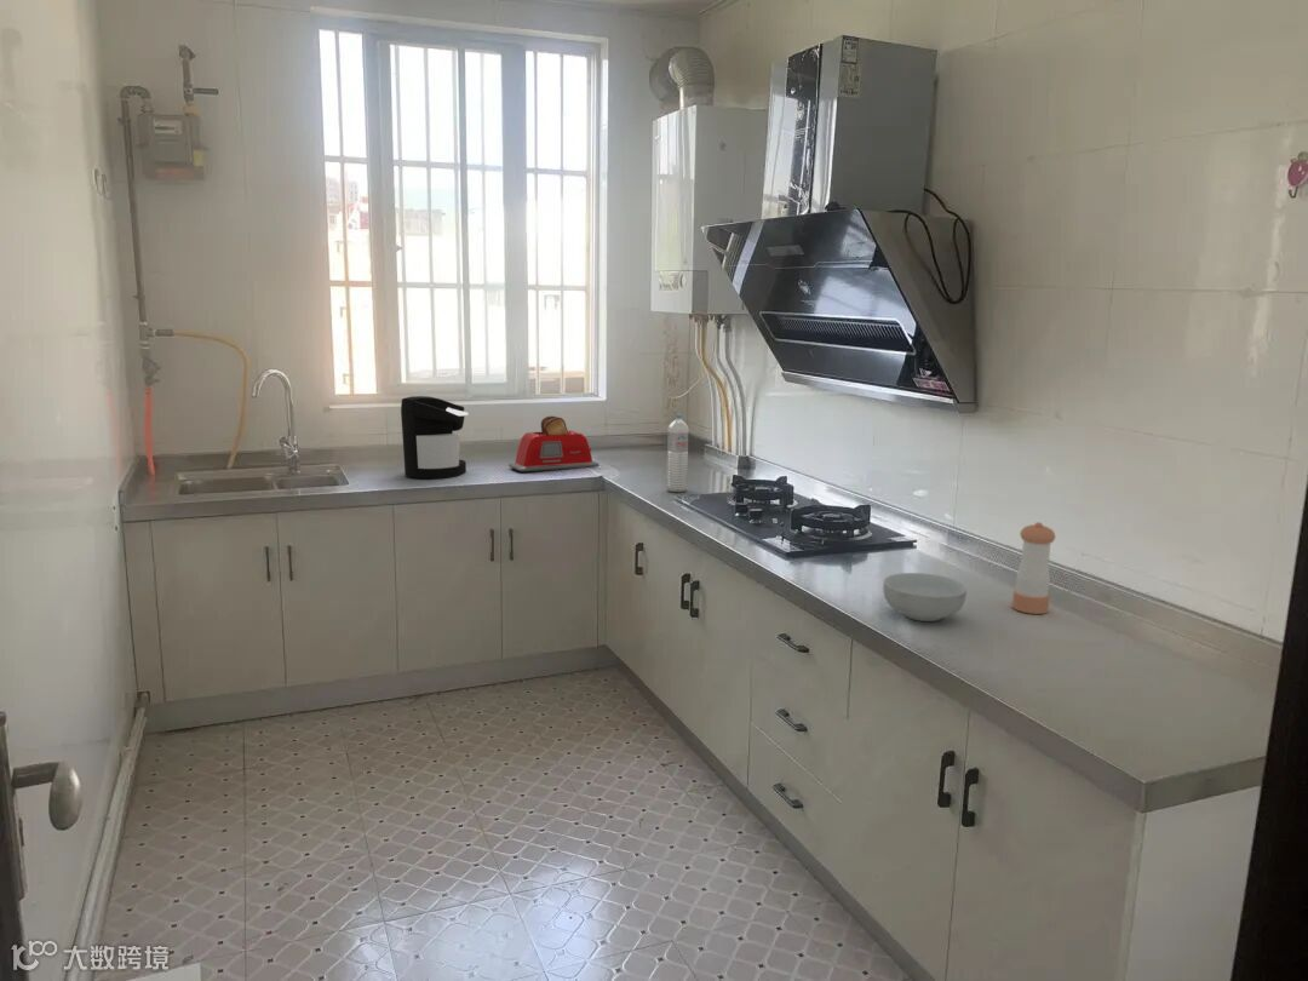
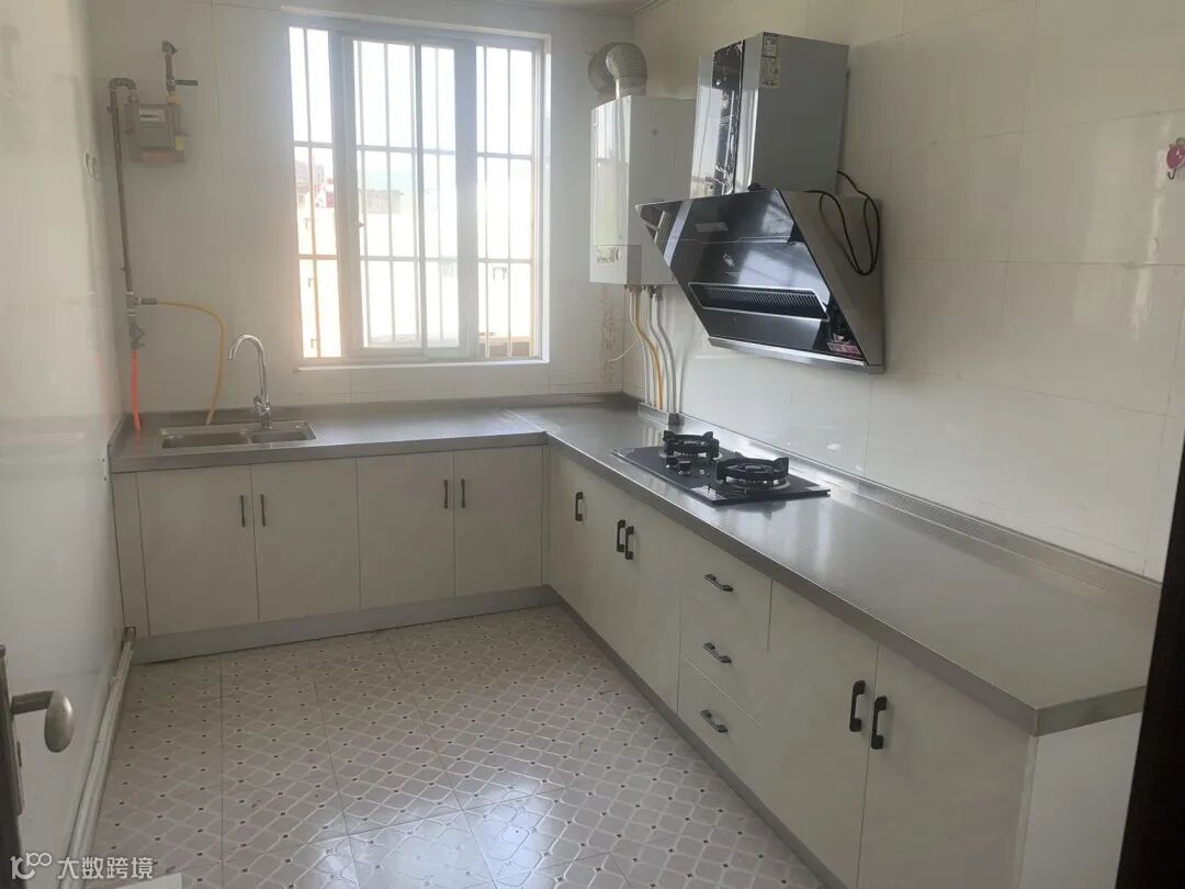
- pepper shaker (1034, 566)
- cereal bowl (923, 600)
- toaster (553, 441)
- coffee maker (436, 434)
- water bottle (677, 453)
